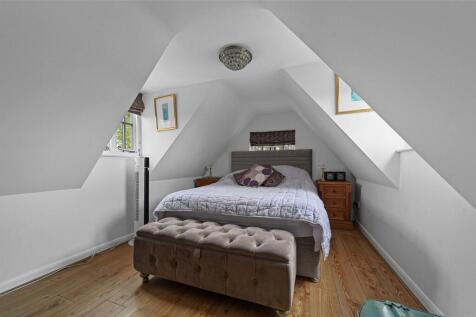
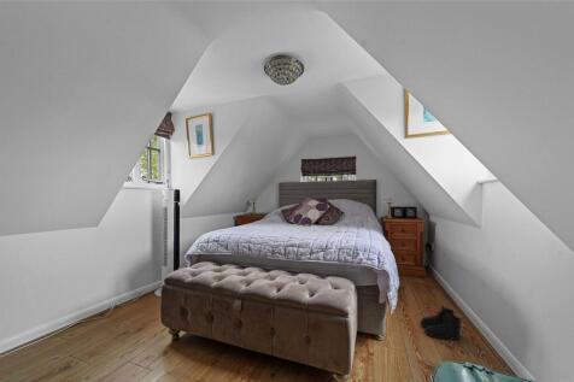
+ boots (439, 319)
